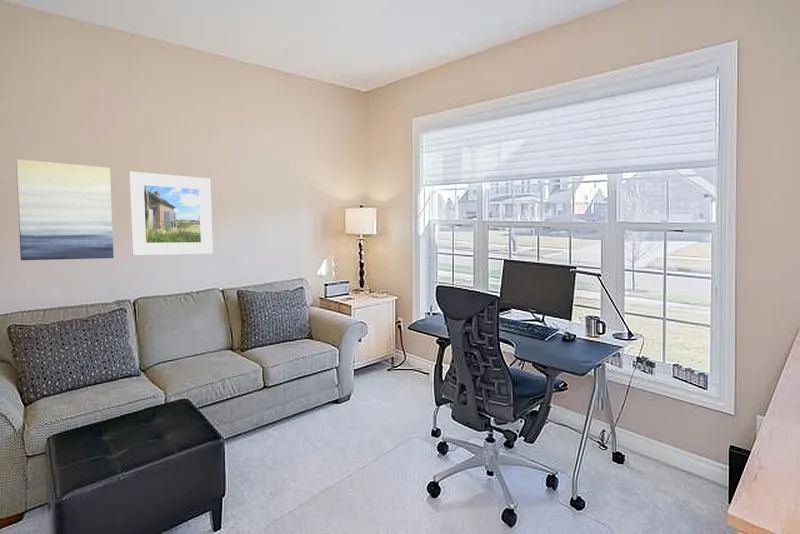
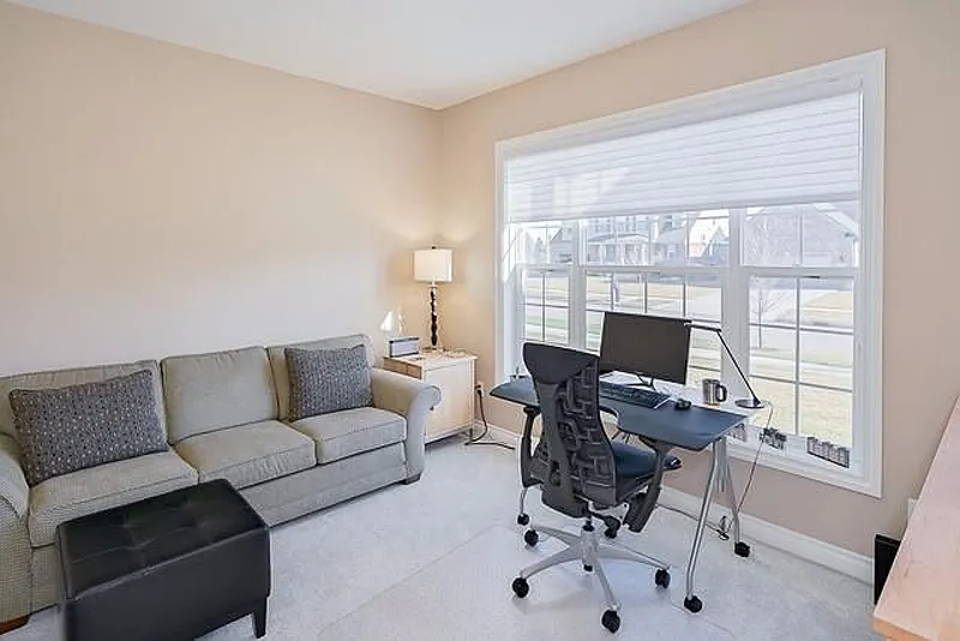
- wall art (67, 211)
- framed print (173, 215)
